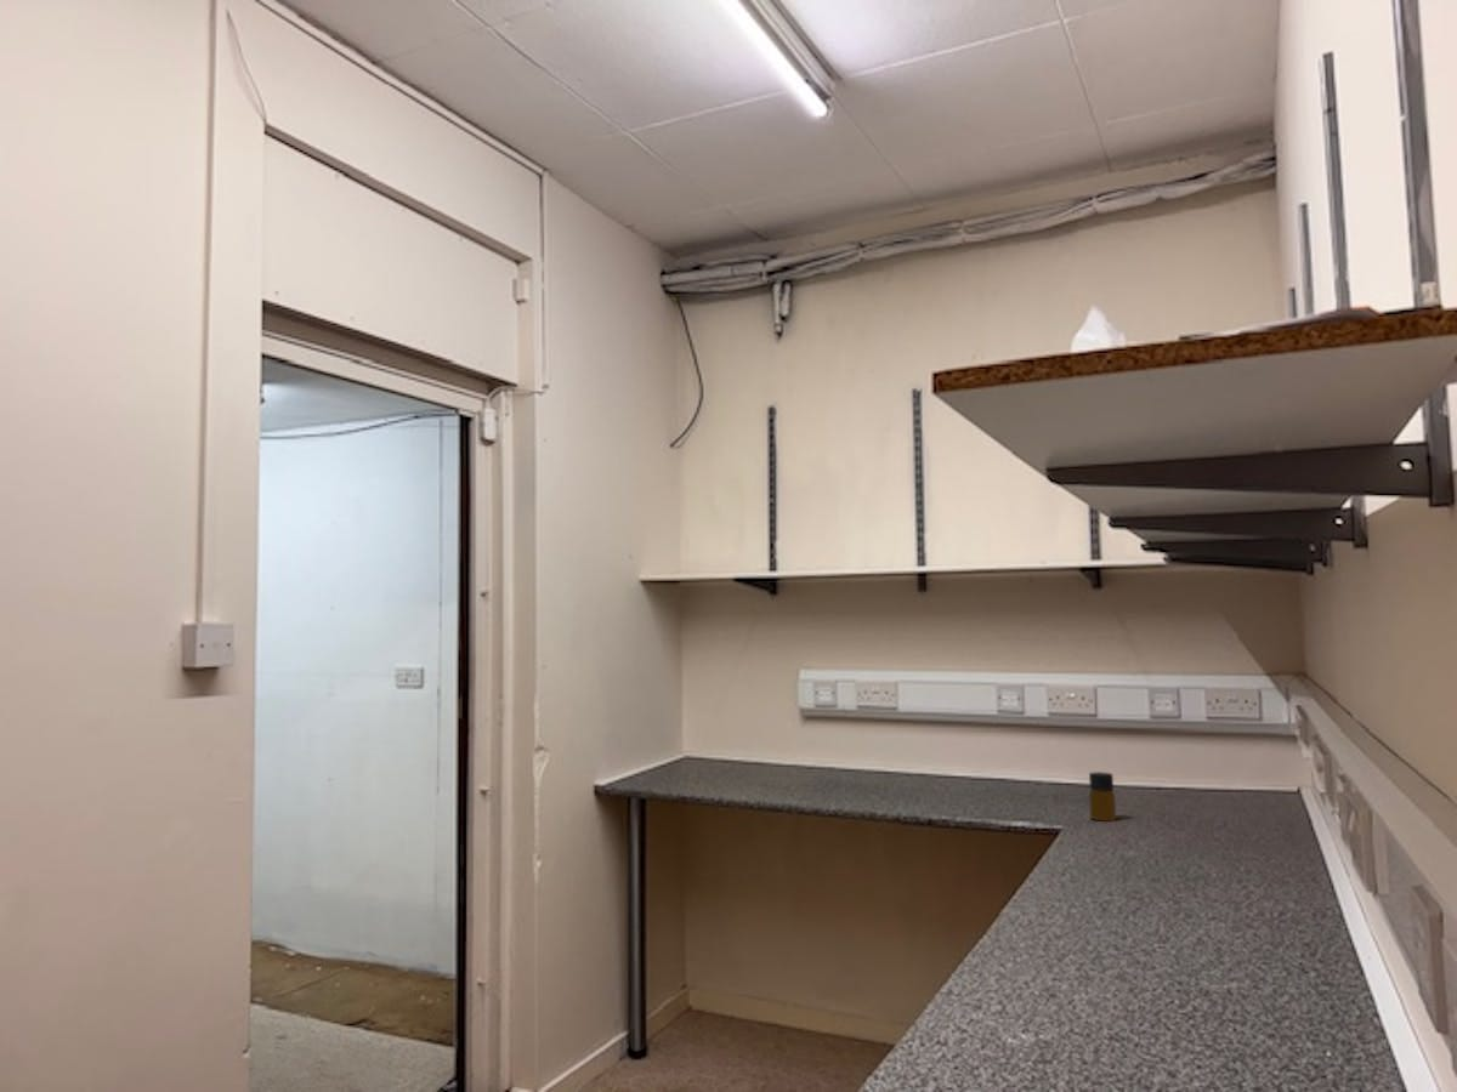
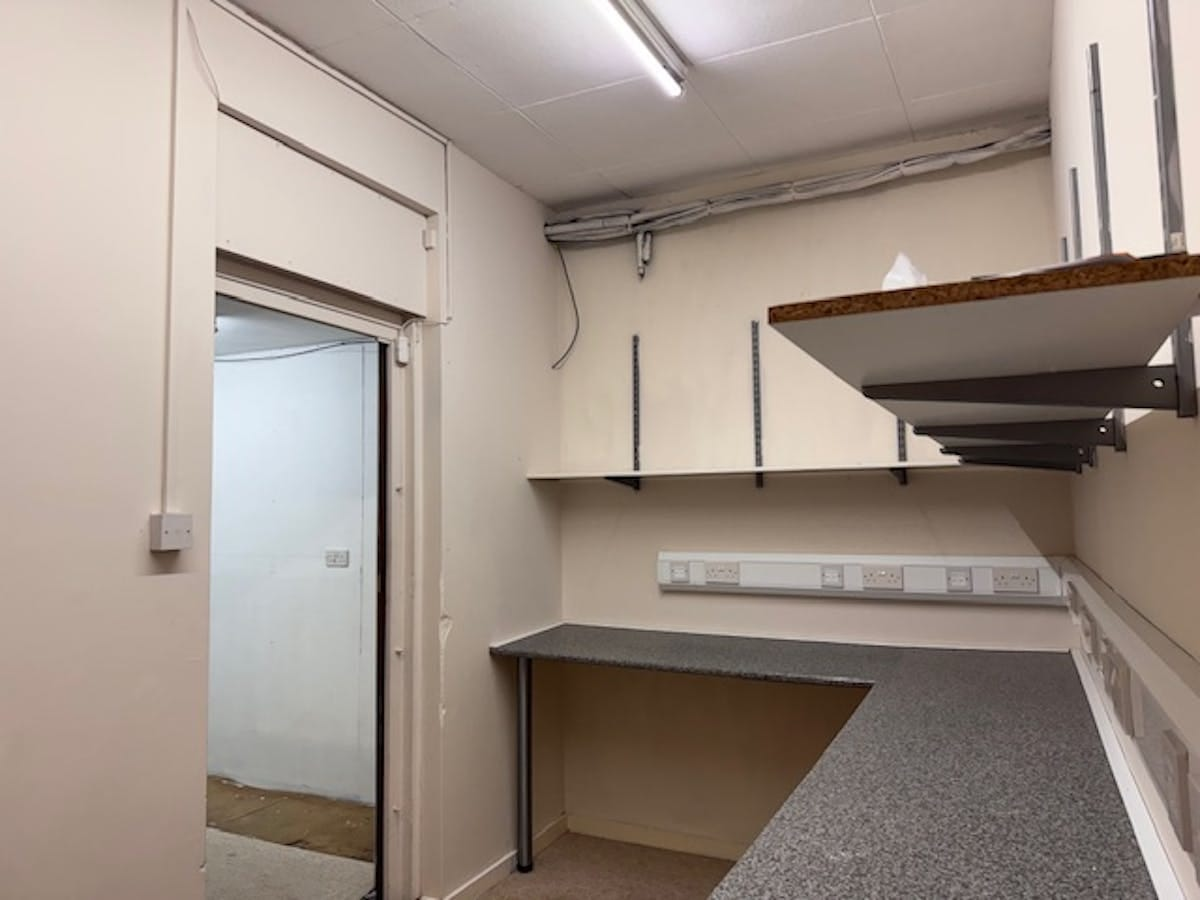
- bottle (1101, 796)
